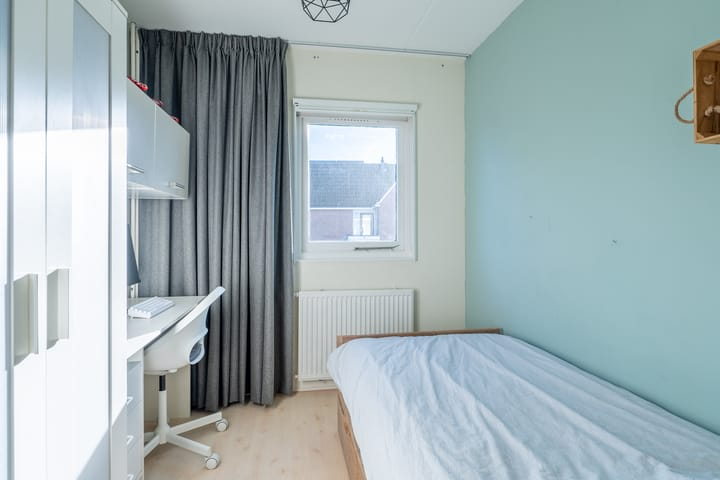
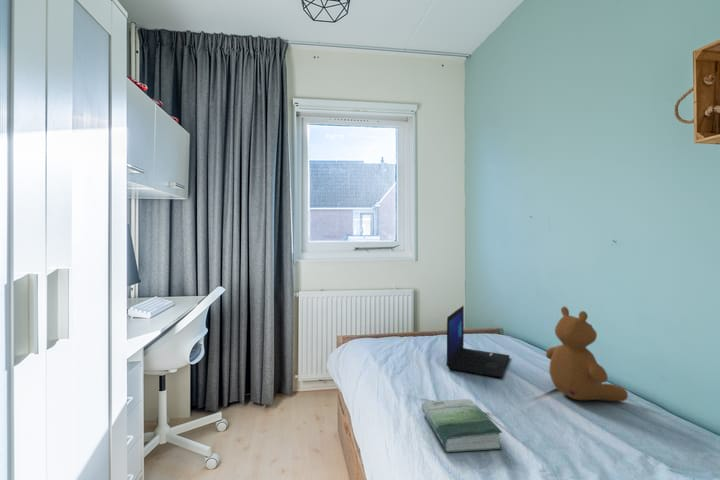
+ laptop (478, 350)
+ book (458, 420)
+ teddy bear (585, 352)
